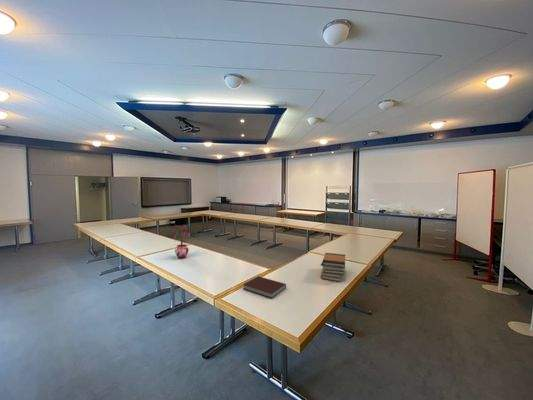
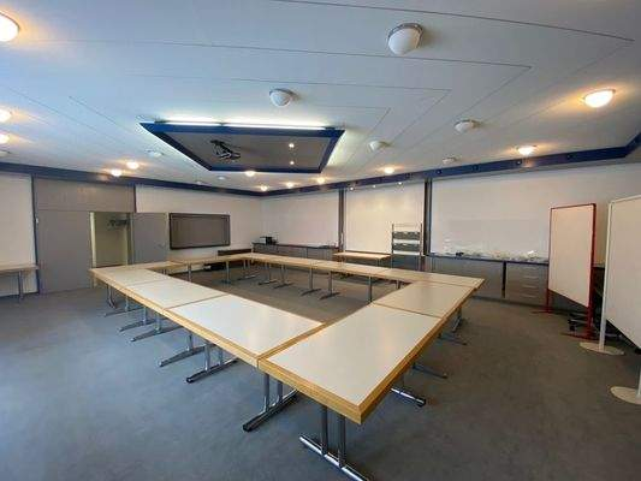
- book stack (333, 266)
- potted plant (182, 241)
- notebook (264, 286)
